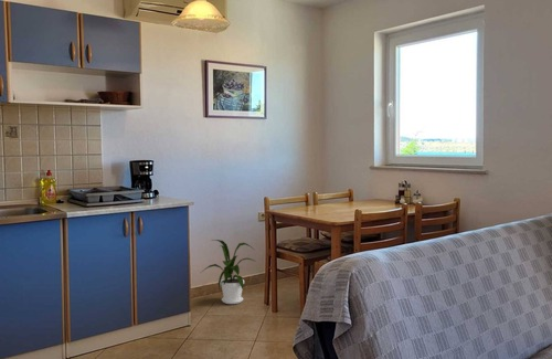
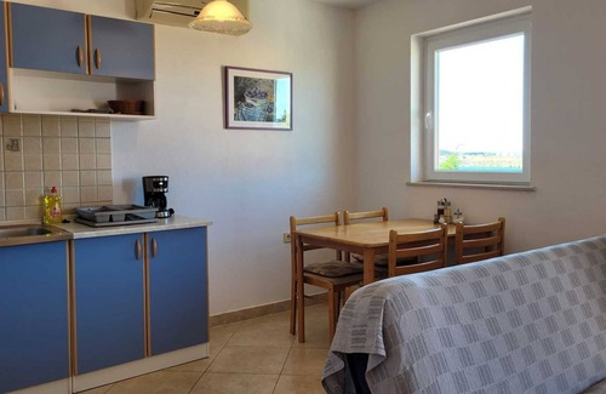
- house plant (231, 270)
